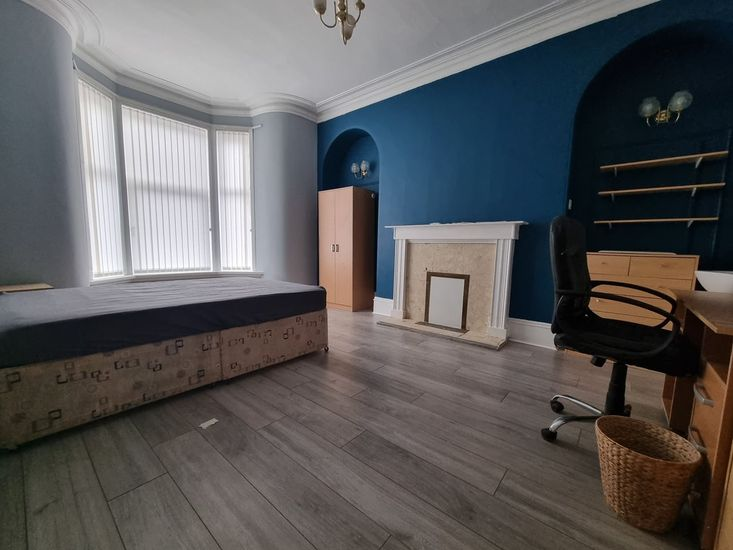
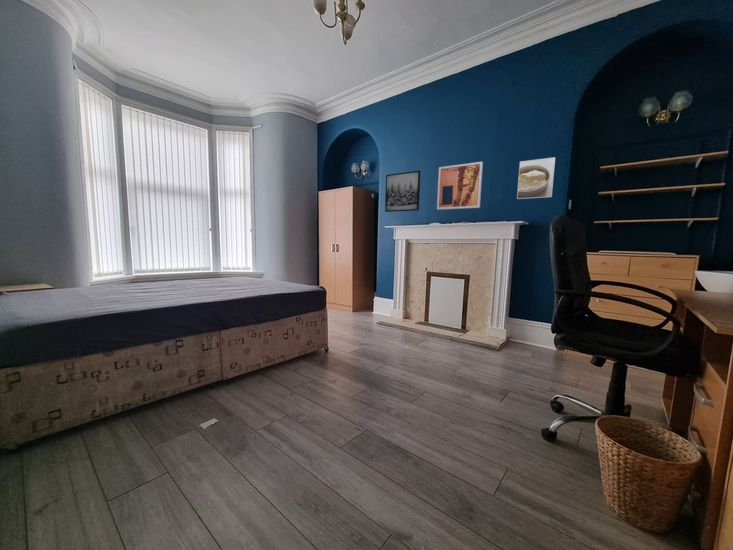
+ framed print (535, 179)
+ wall art (458, 186)
+ wall art (402, 192)
